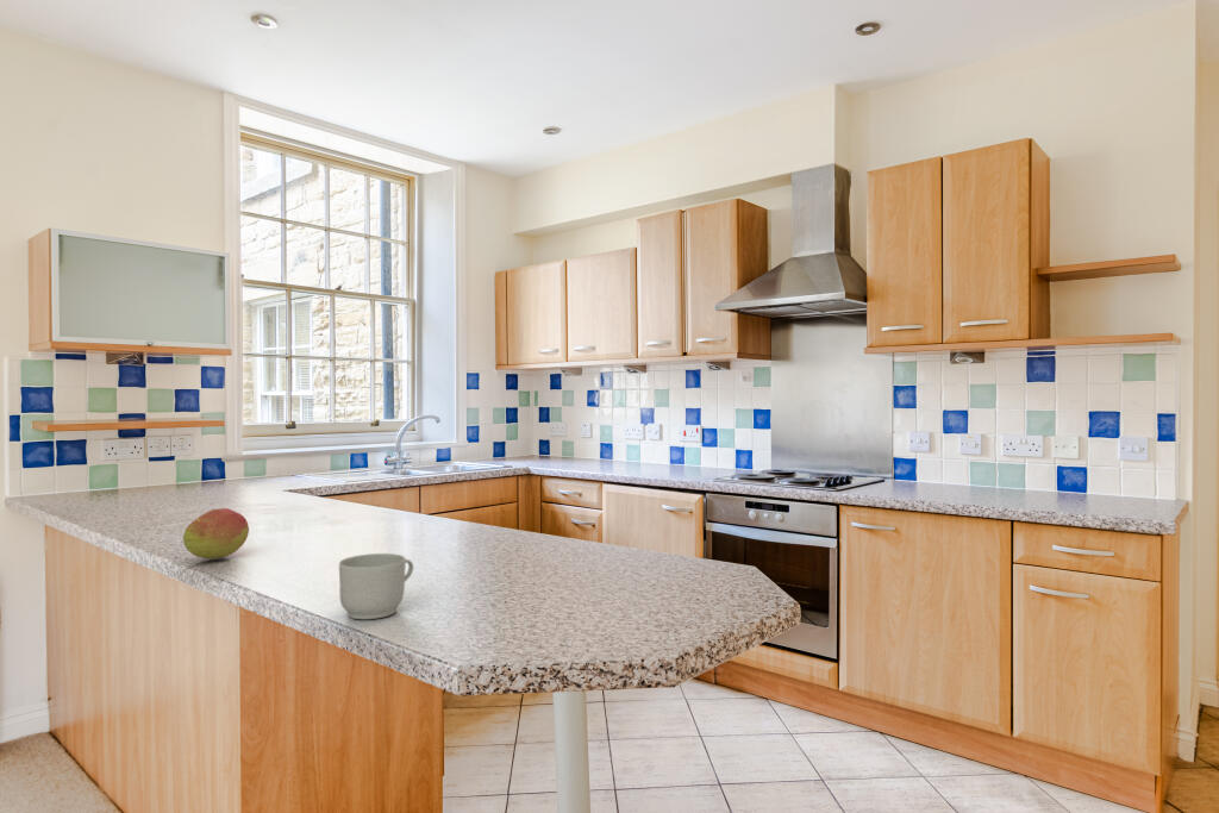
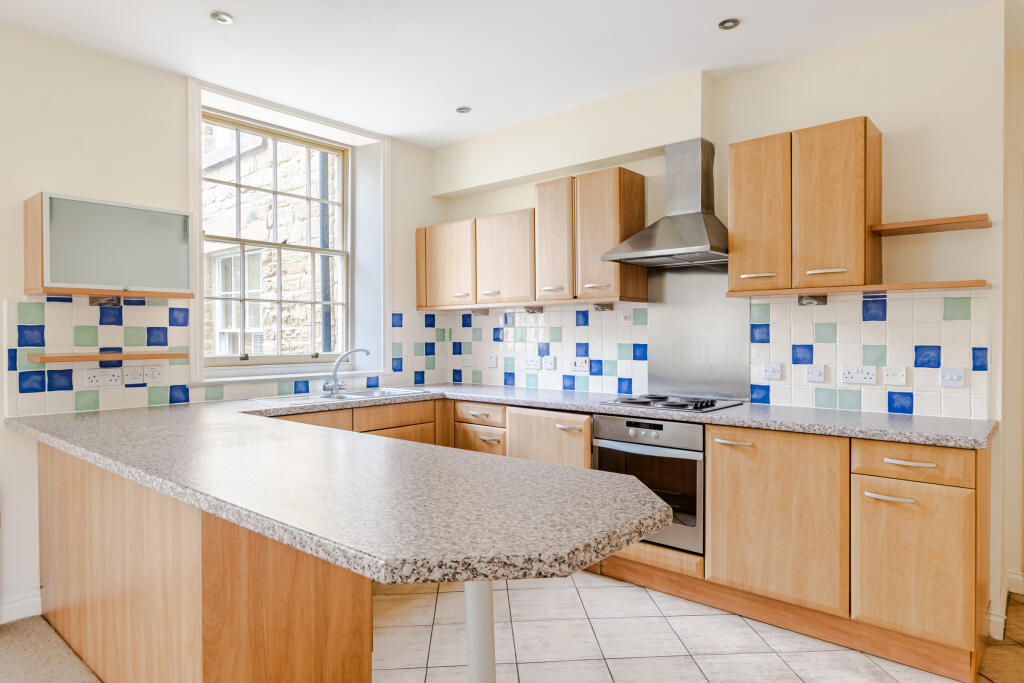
- fruit (217, 533)
- mug (380, 583)
